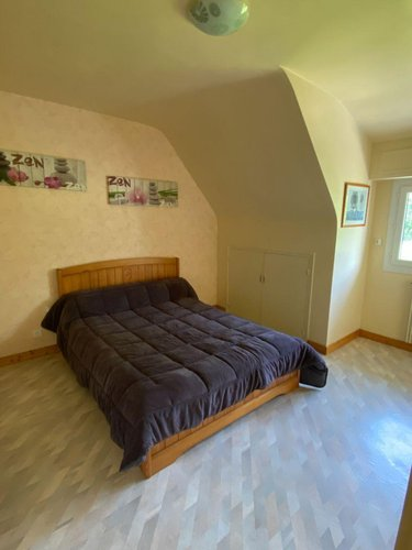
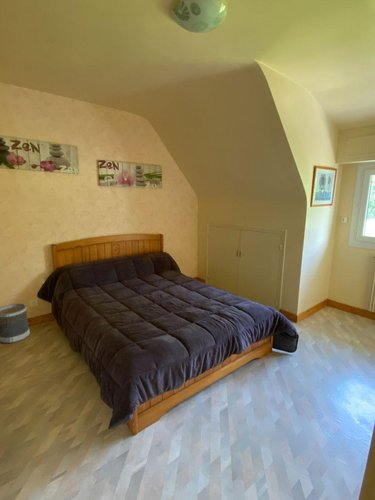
+ wastebasket (13, 322)
